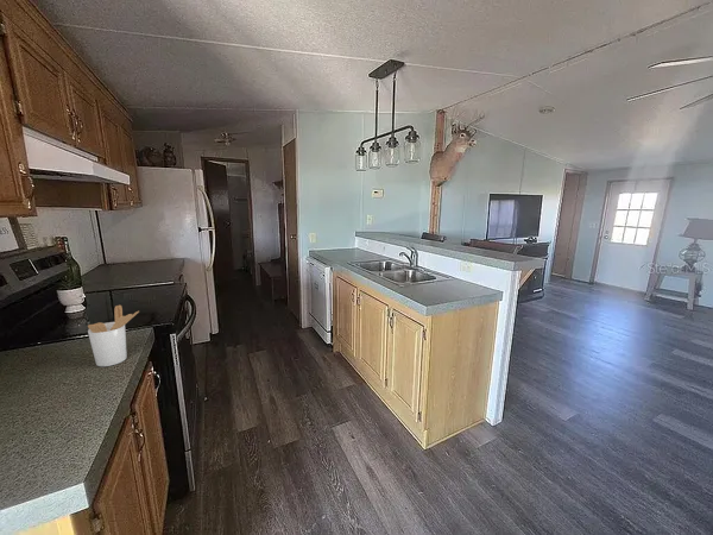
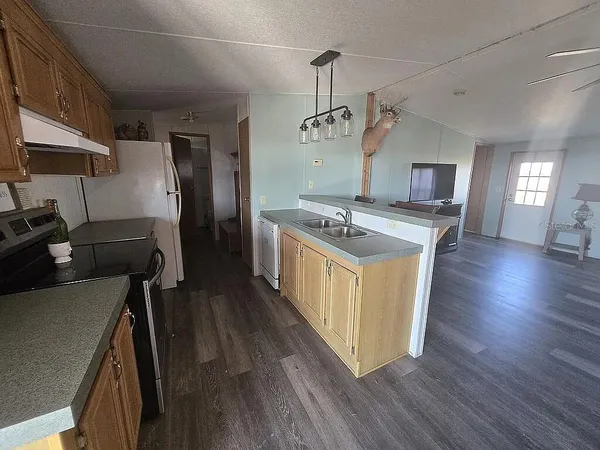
- utensil holder (115, 335)
